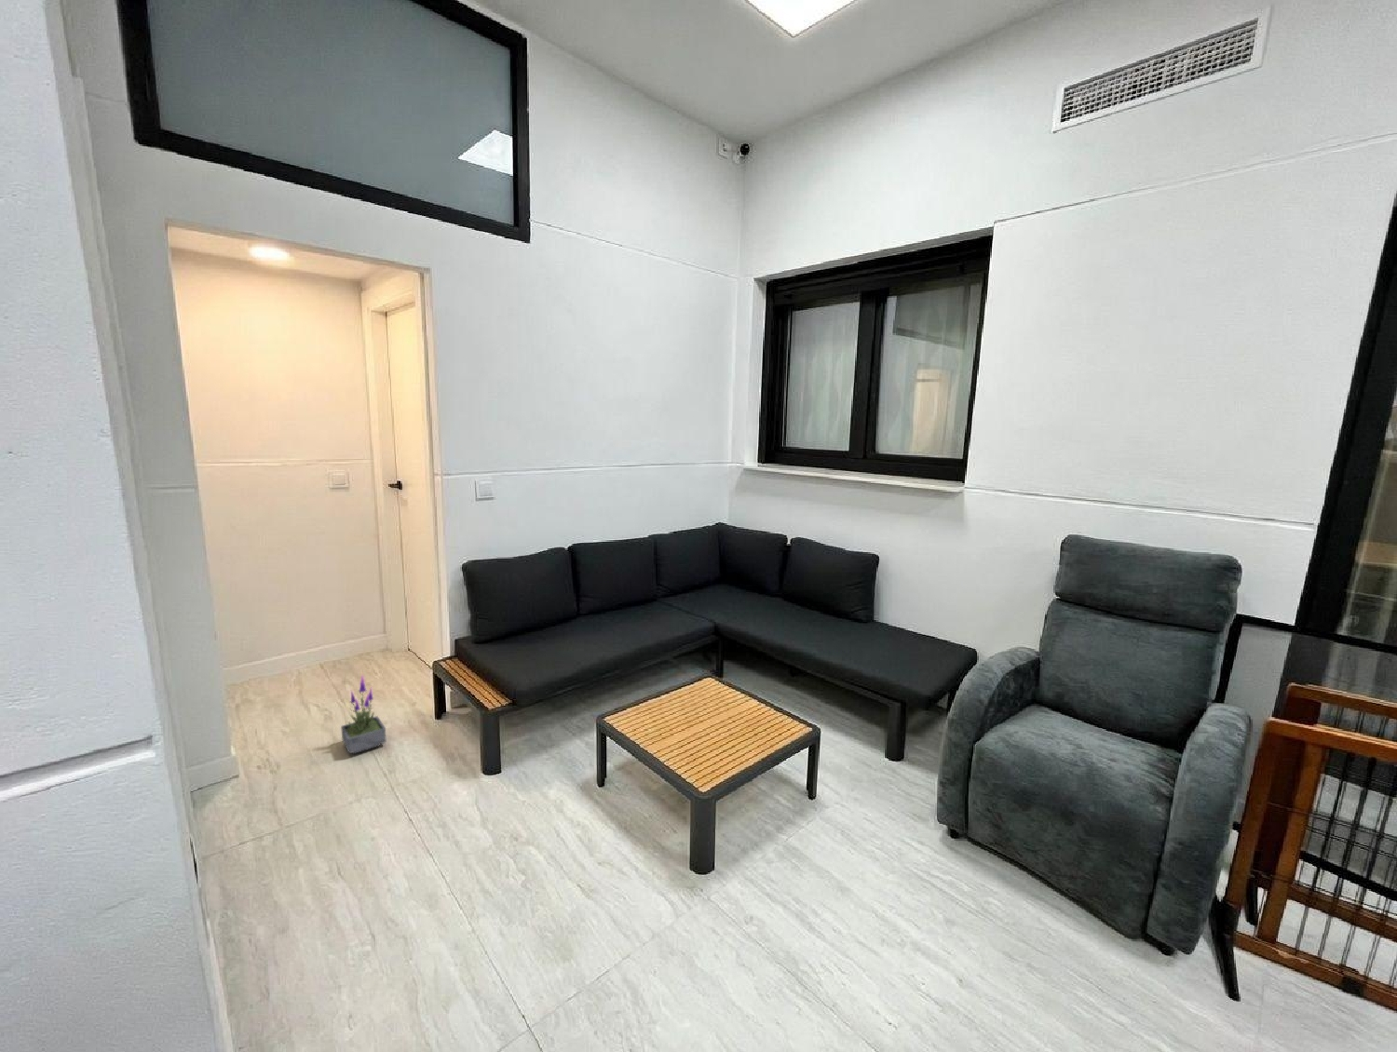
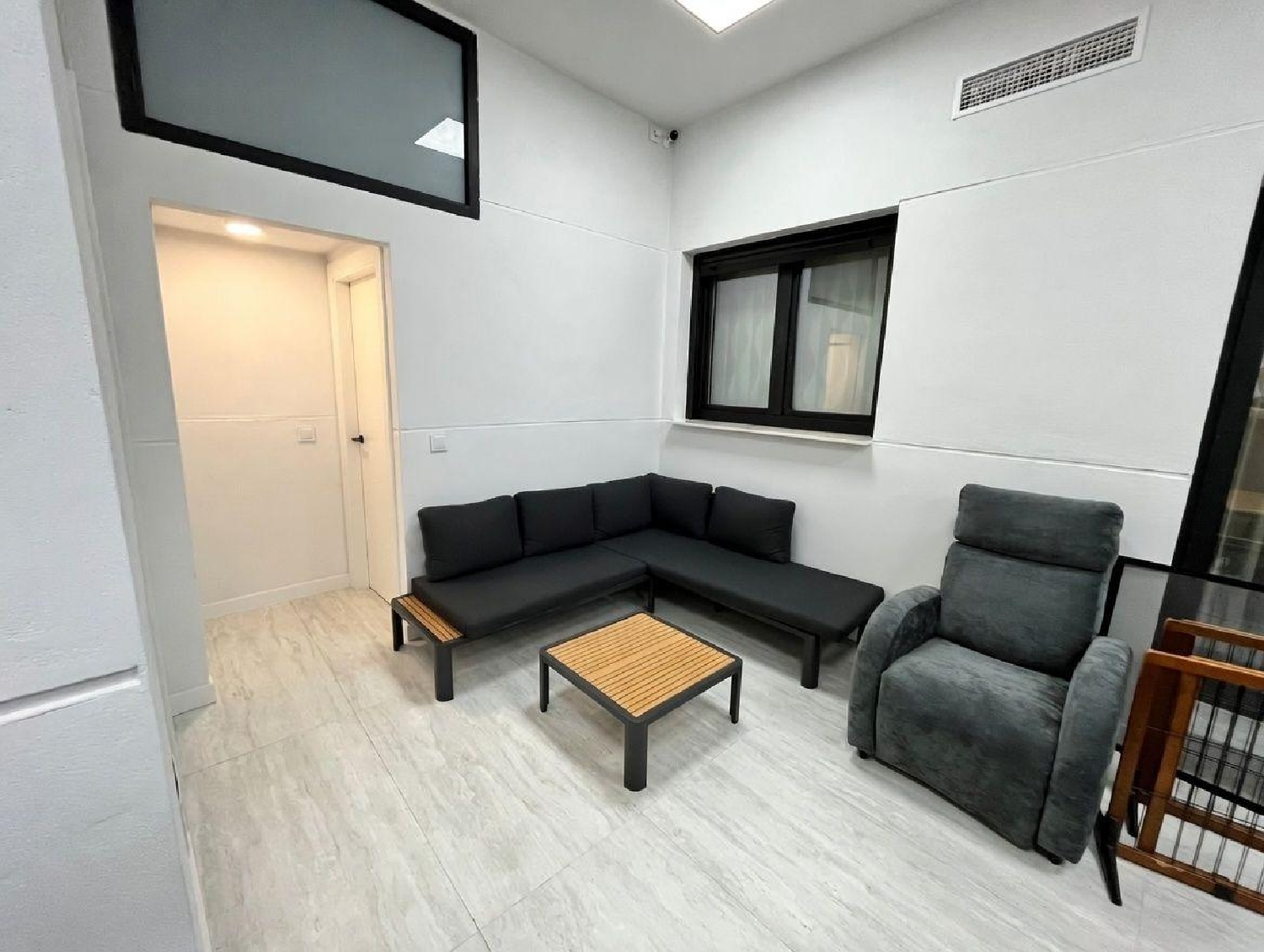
- potted plant (361, 711)
